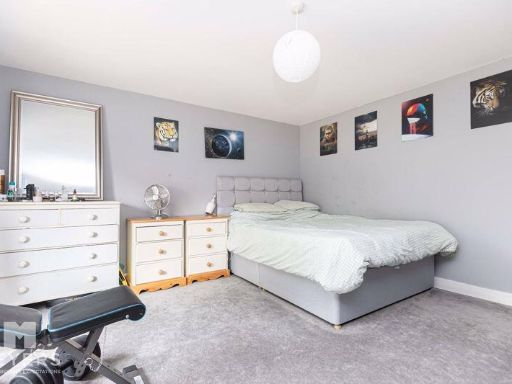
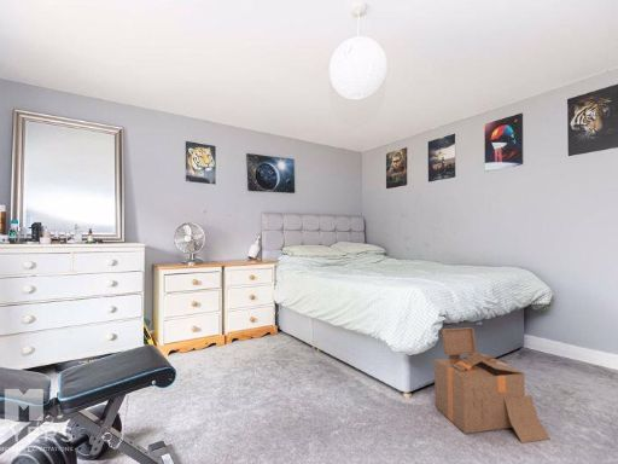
+ cardboard box (486, 377)
